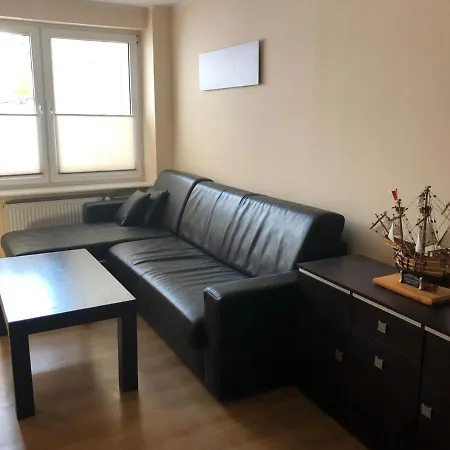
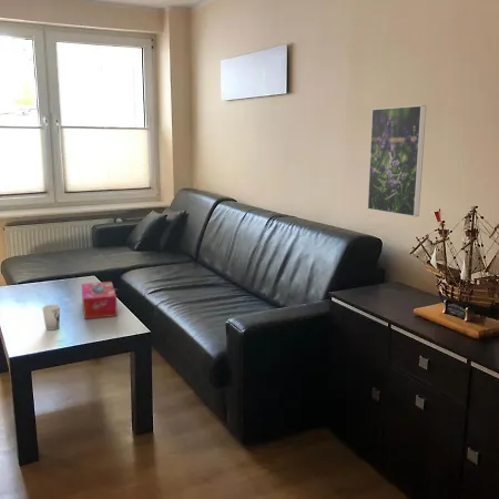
+ tissue box (99, 298)
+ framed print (395, 161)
+ cup (51, 317)
